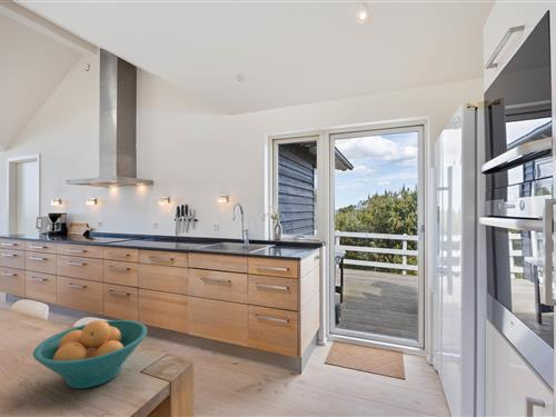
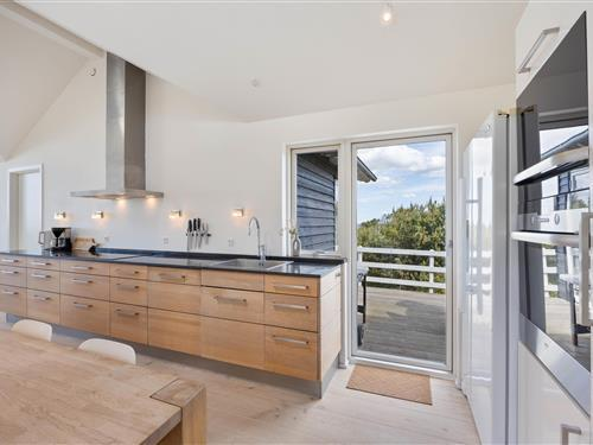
- fruit bowl (95, 348)
